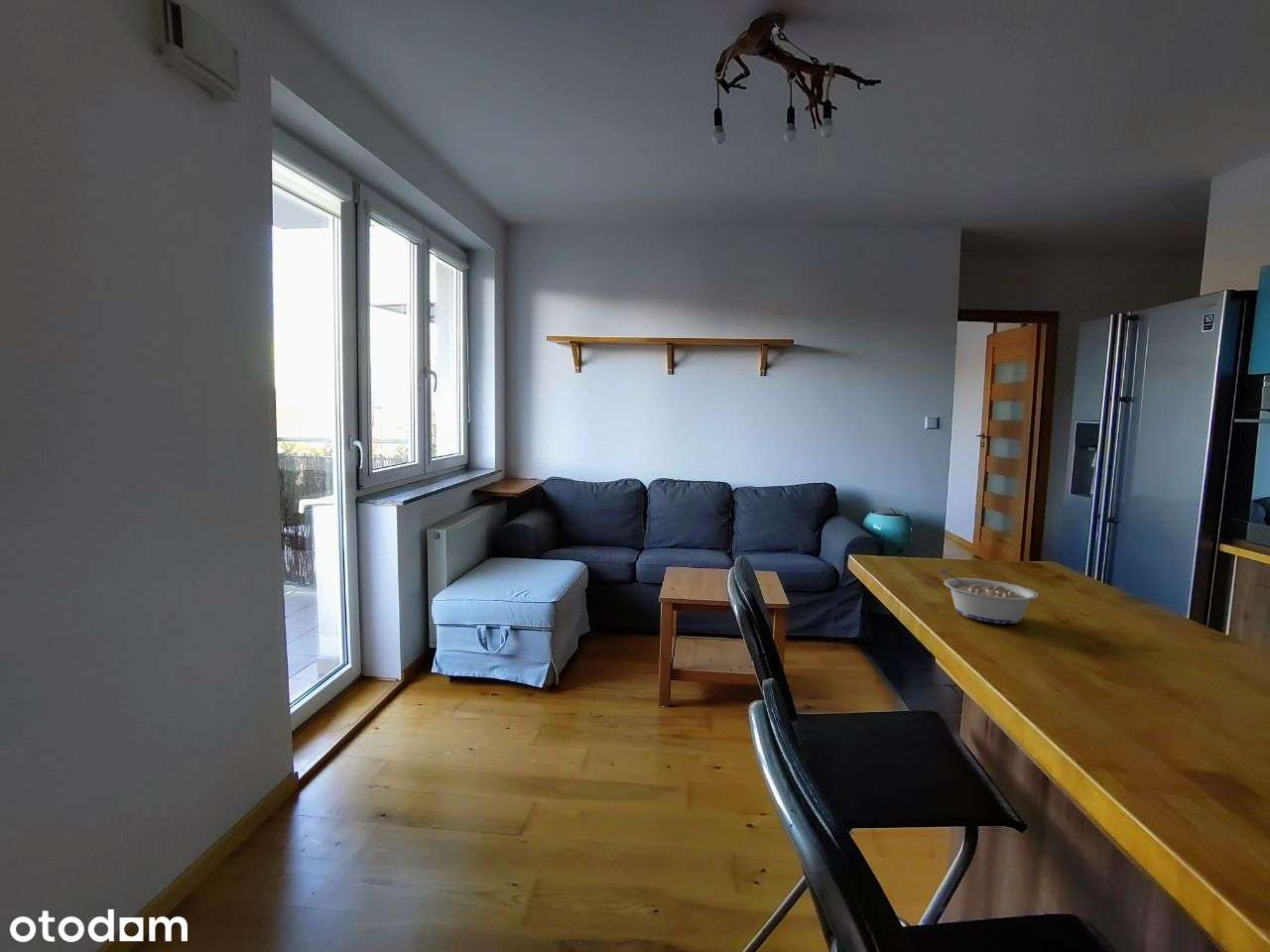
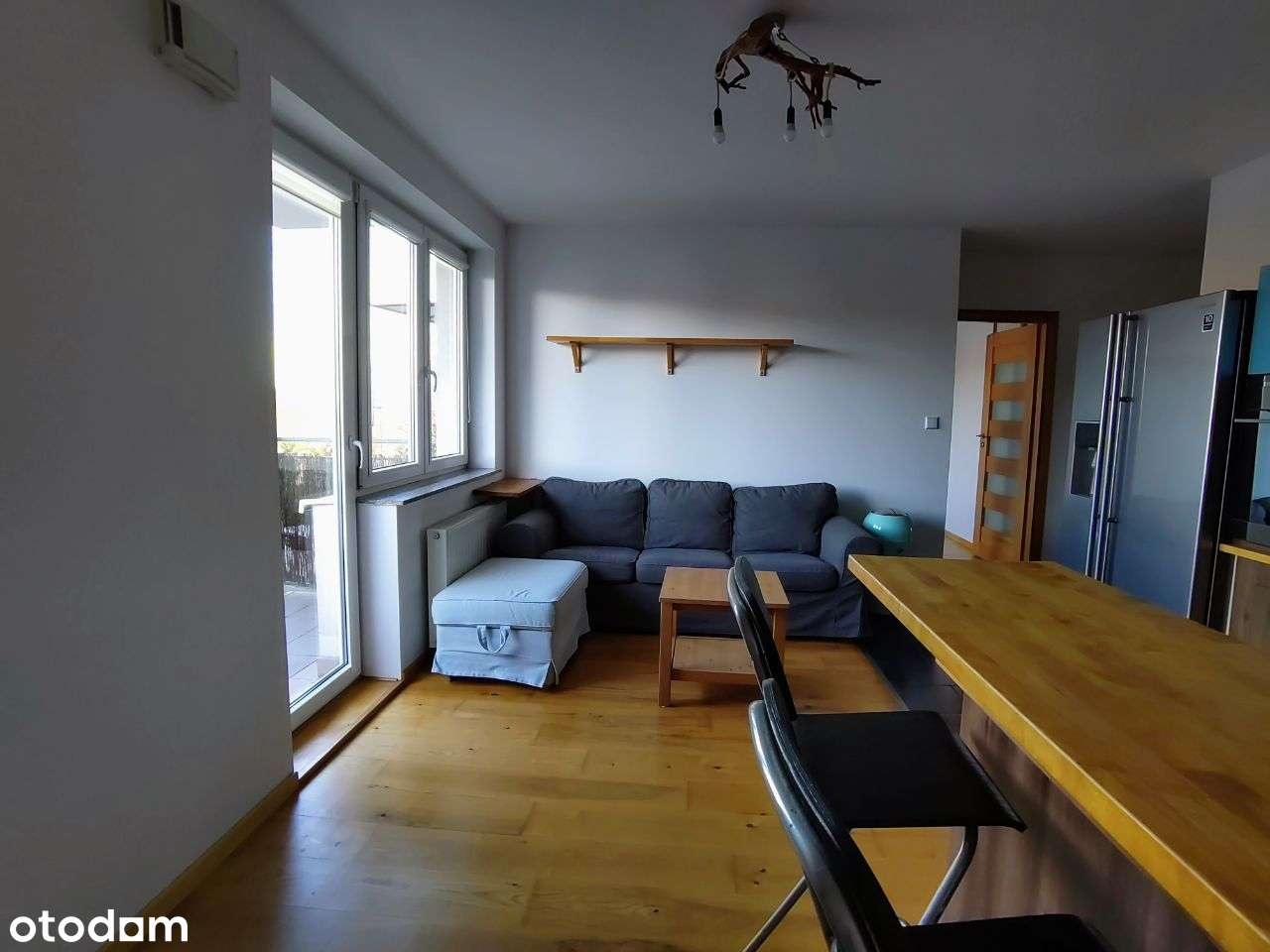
- legume (984, 598)
